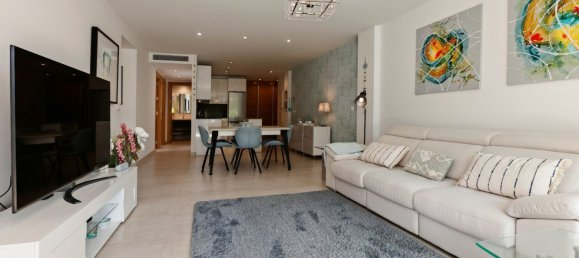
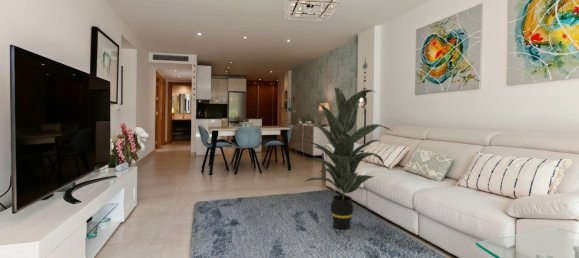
+ indoor plant (343, 155)
